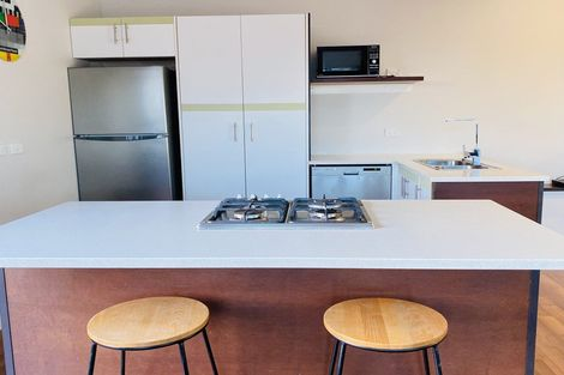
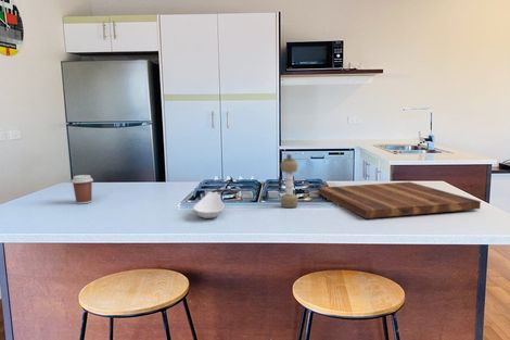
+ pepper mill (288, 180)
+ coffee cup (82, 189)
+ cutting board (391, 197)
+ spoon rest (211, 203)
